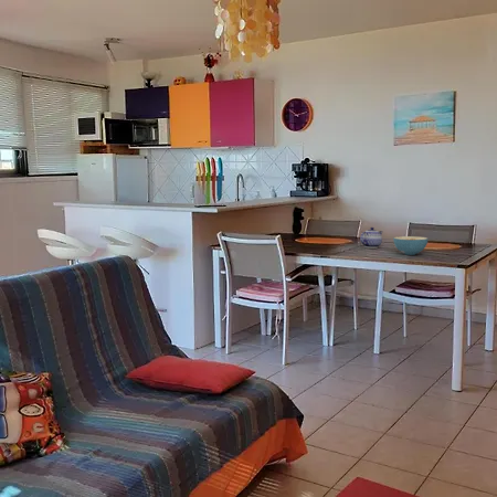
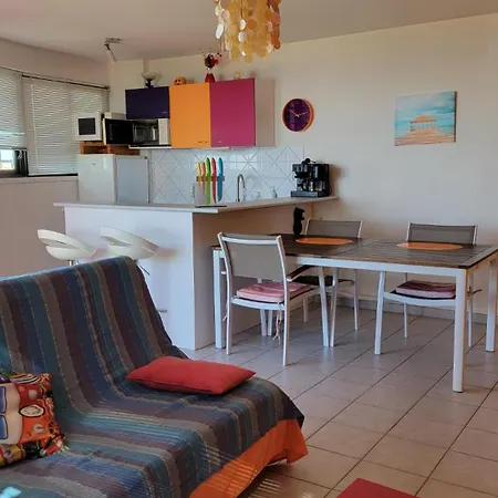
- cereal bowl (410, 245)
- teapot (371, 236)
